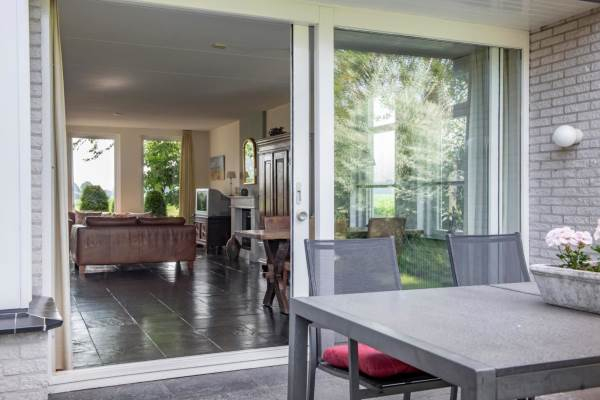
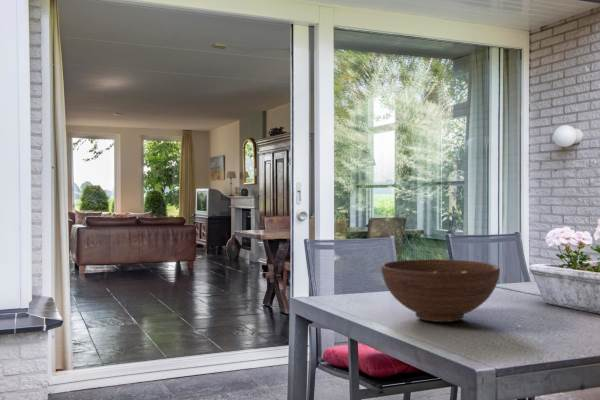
+ fruit bowl (439, 292)
